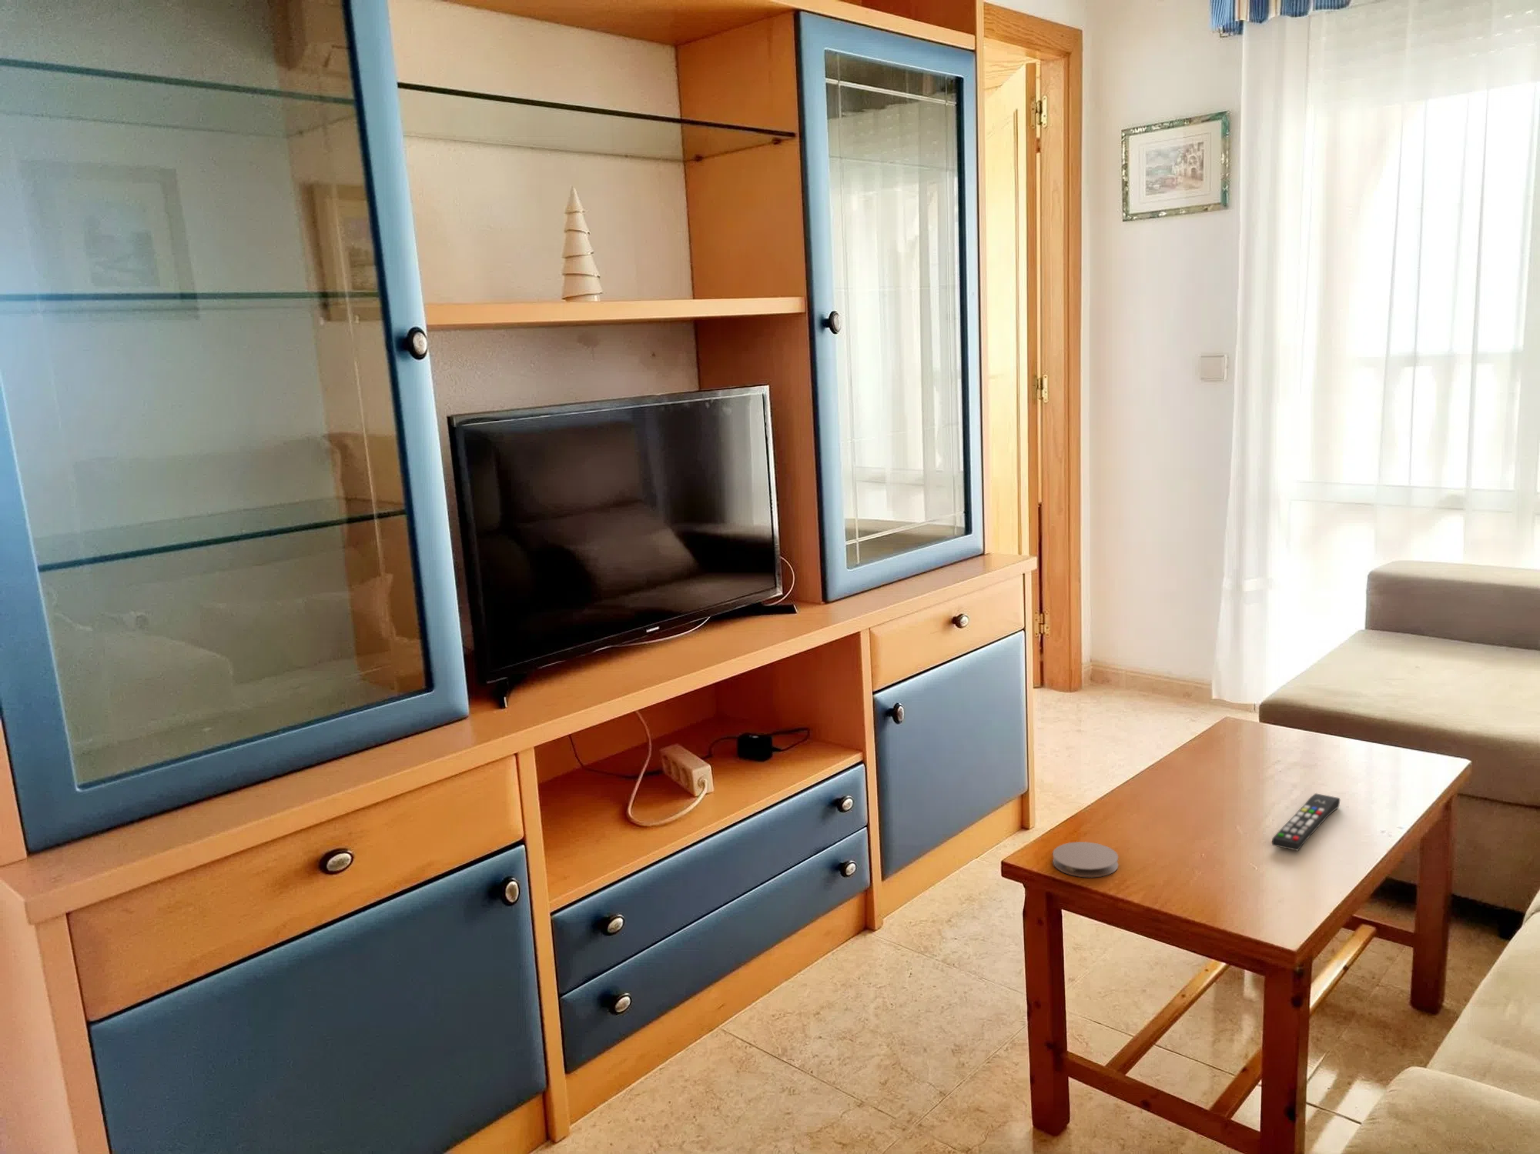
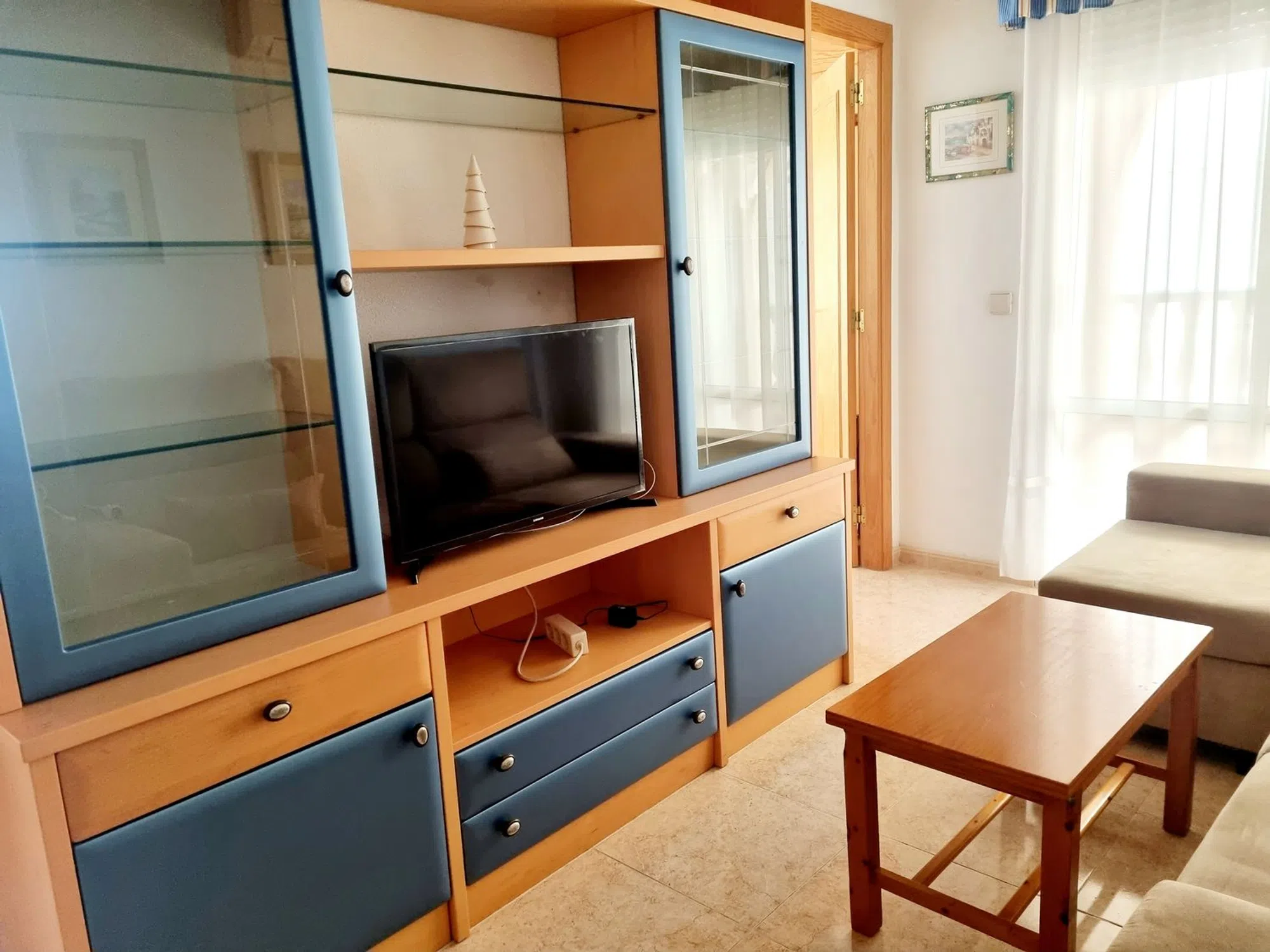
- remote control (1307, 821)
- coaster (1085, 858)
